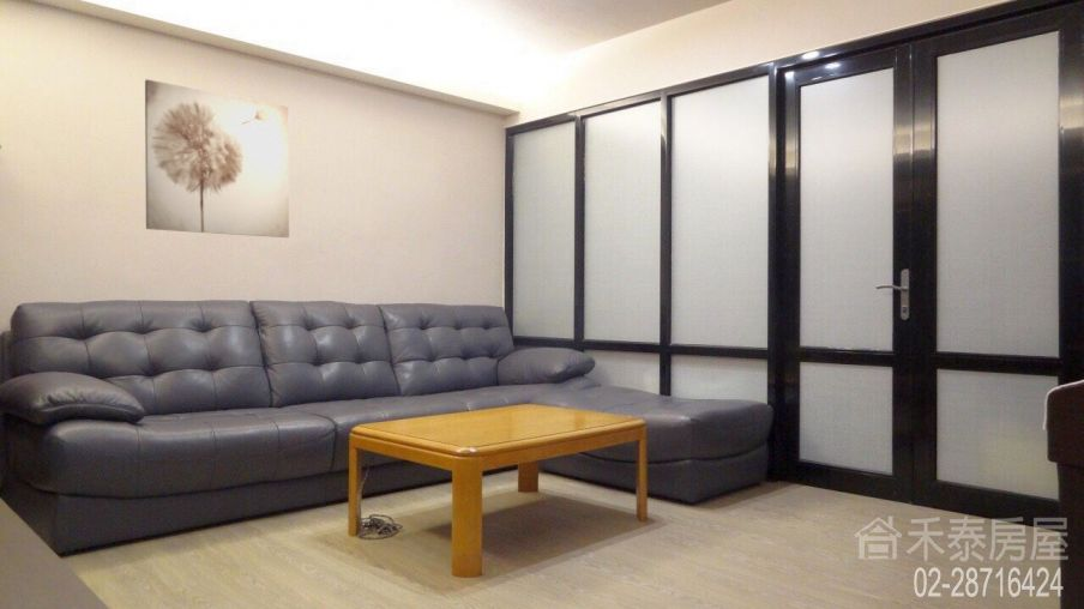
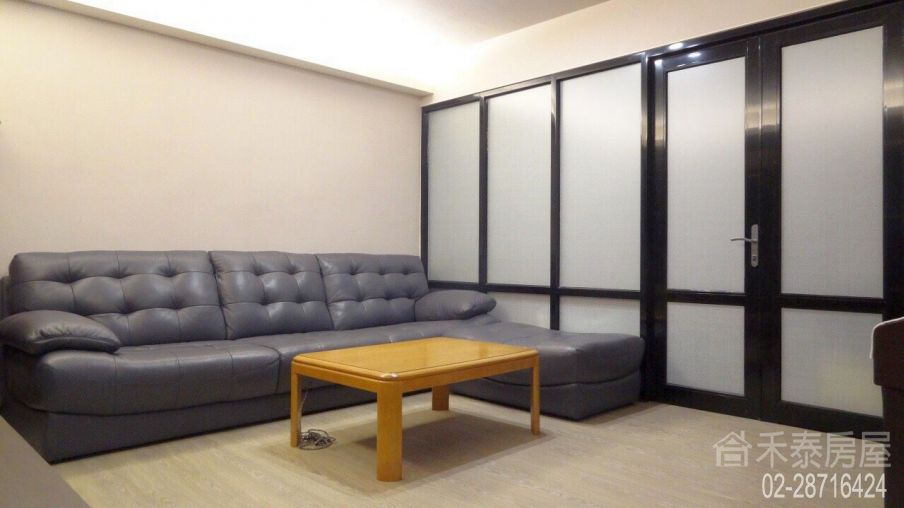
- wall art (221, 163)
